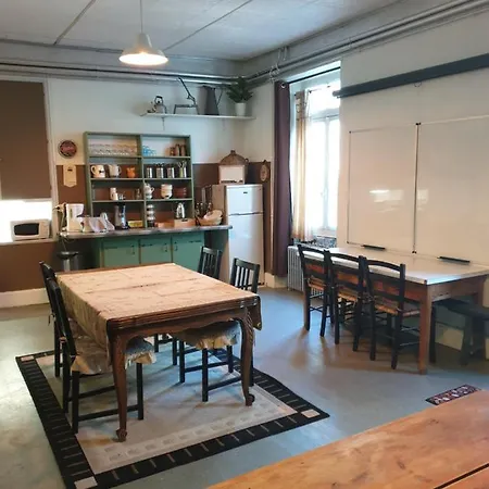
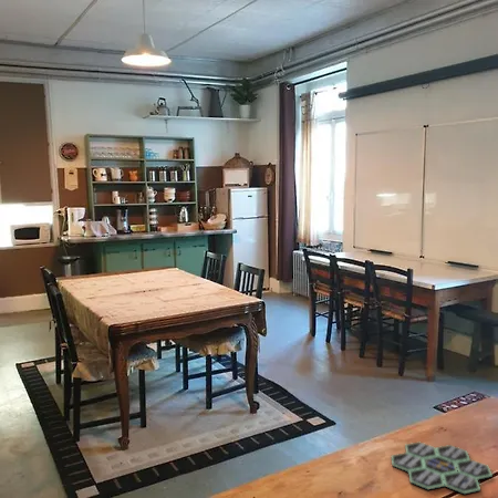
+ board game (439, 465)
